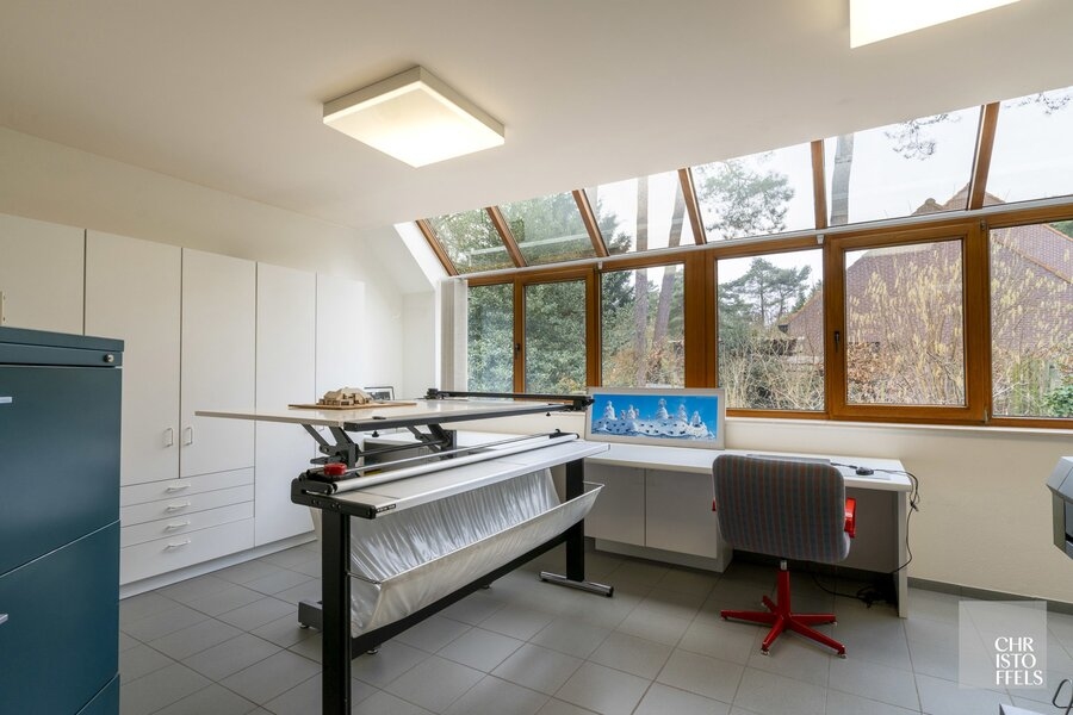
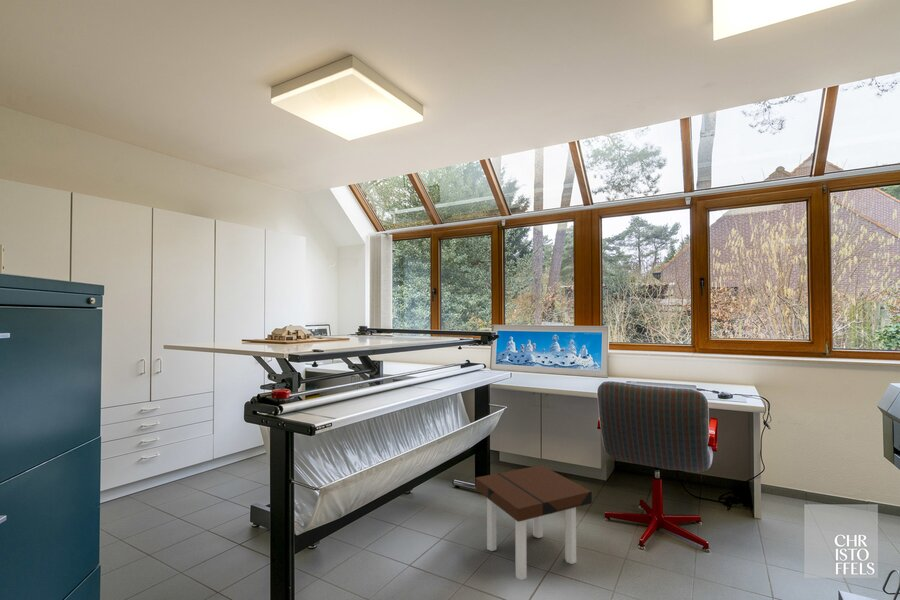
+ side table (531, 518)
